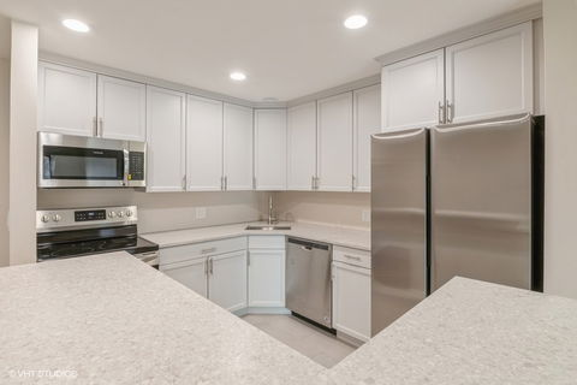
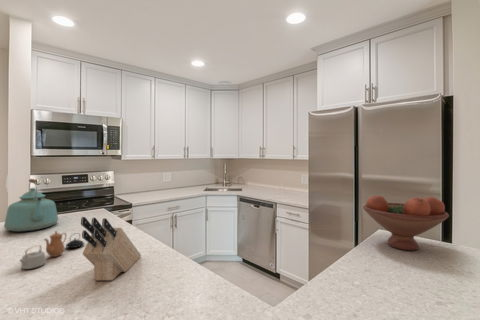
+ fruit bowl (402, 220)
+ knife block (112, 241)
+ teapot (54, 243)
+ kettle (33, 203)
